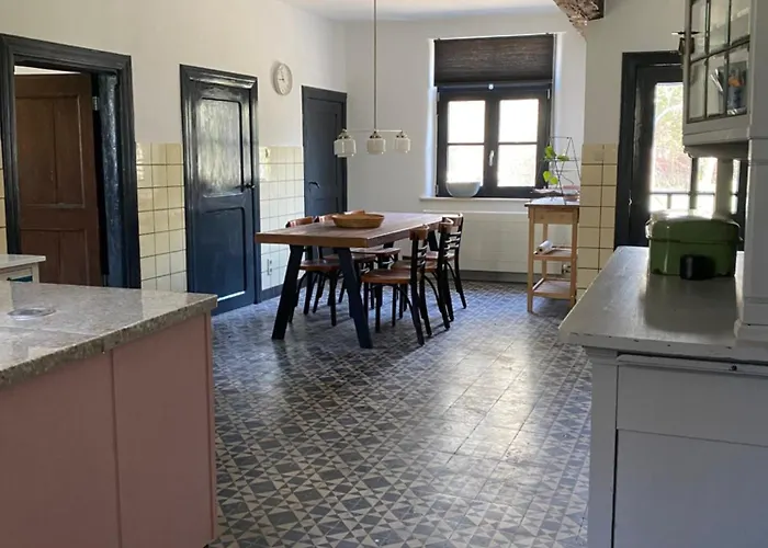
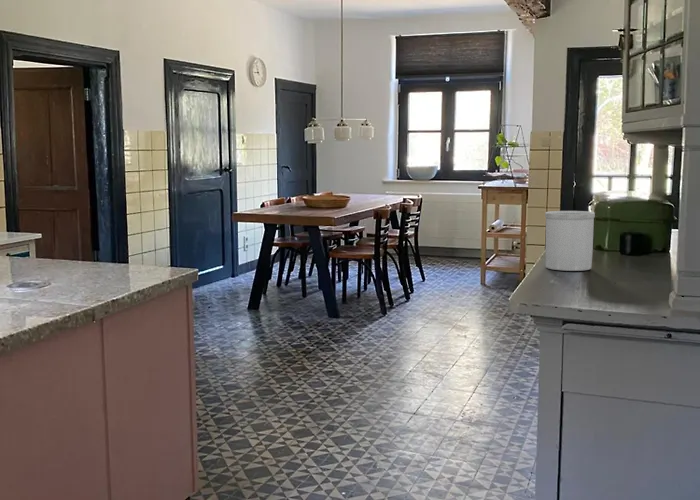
+ utensil holder (568, 240)
